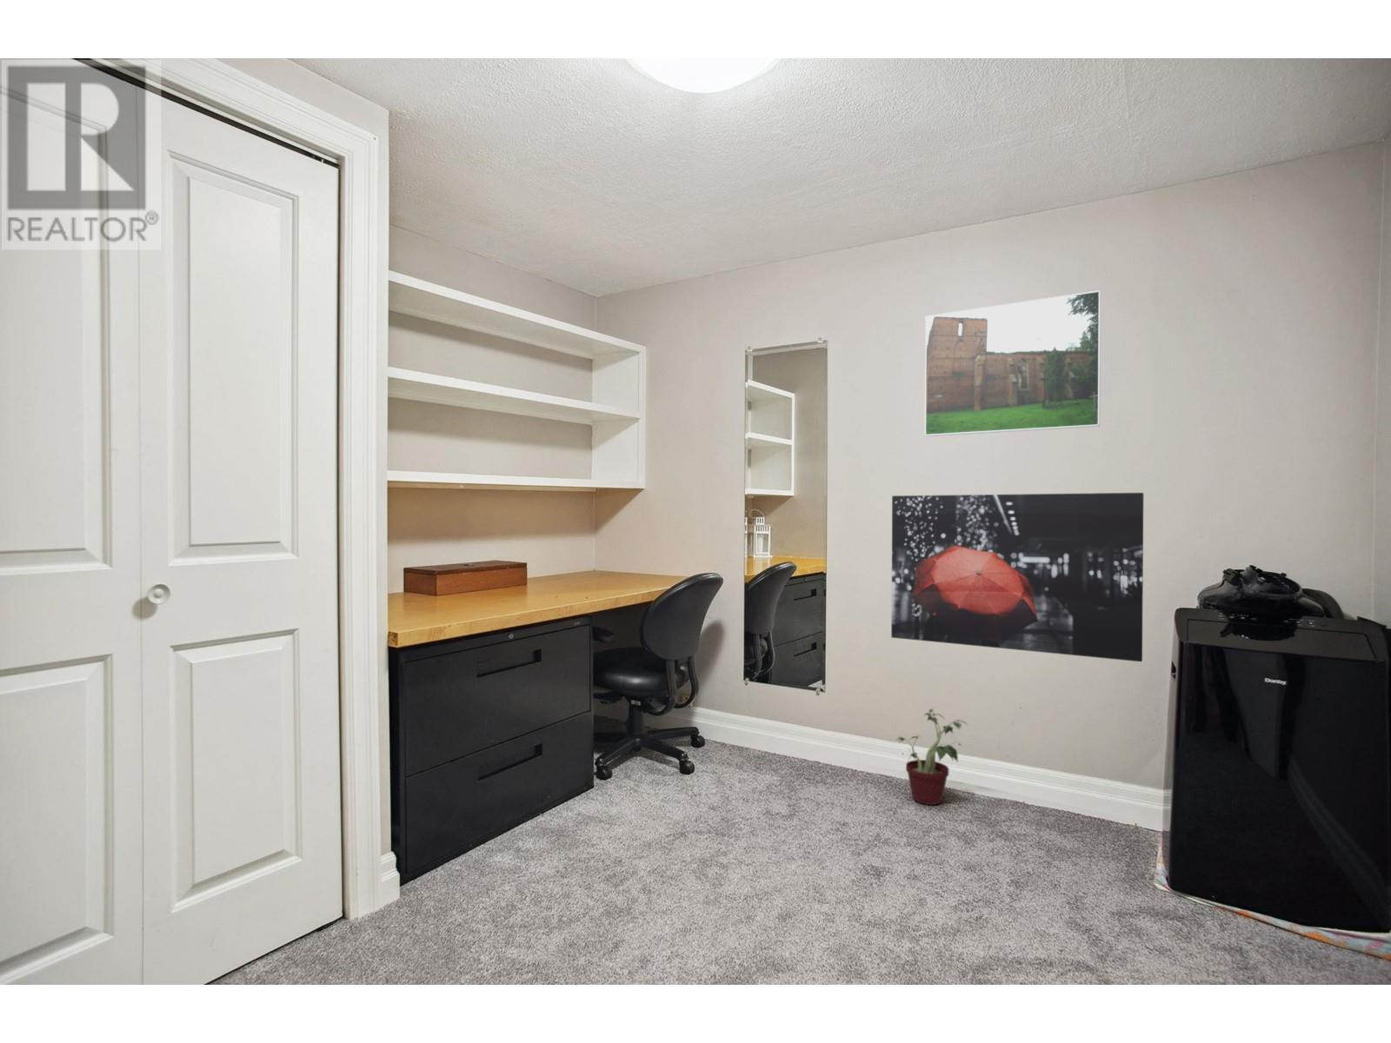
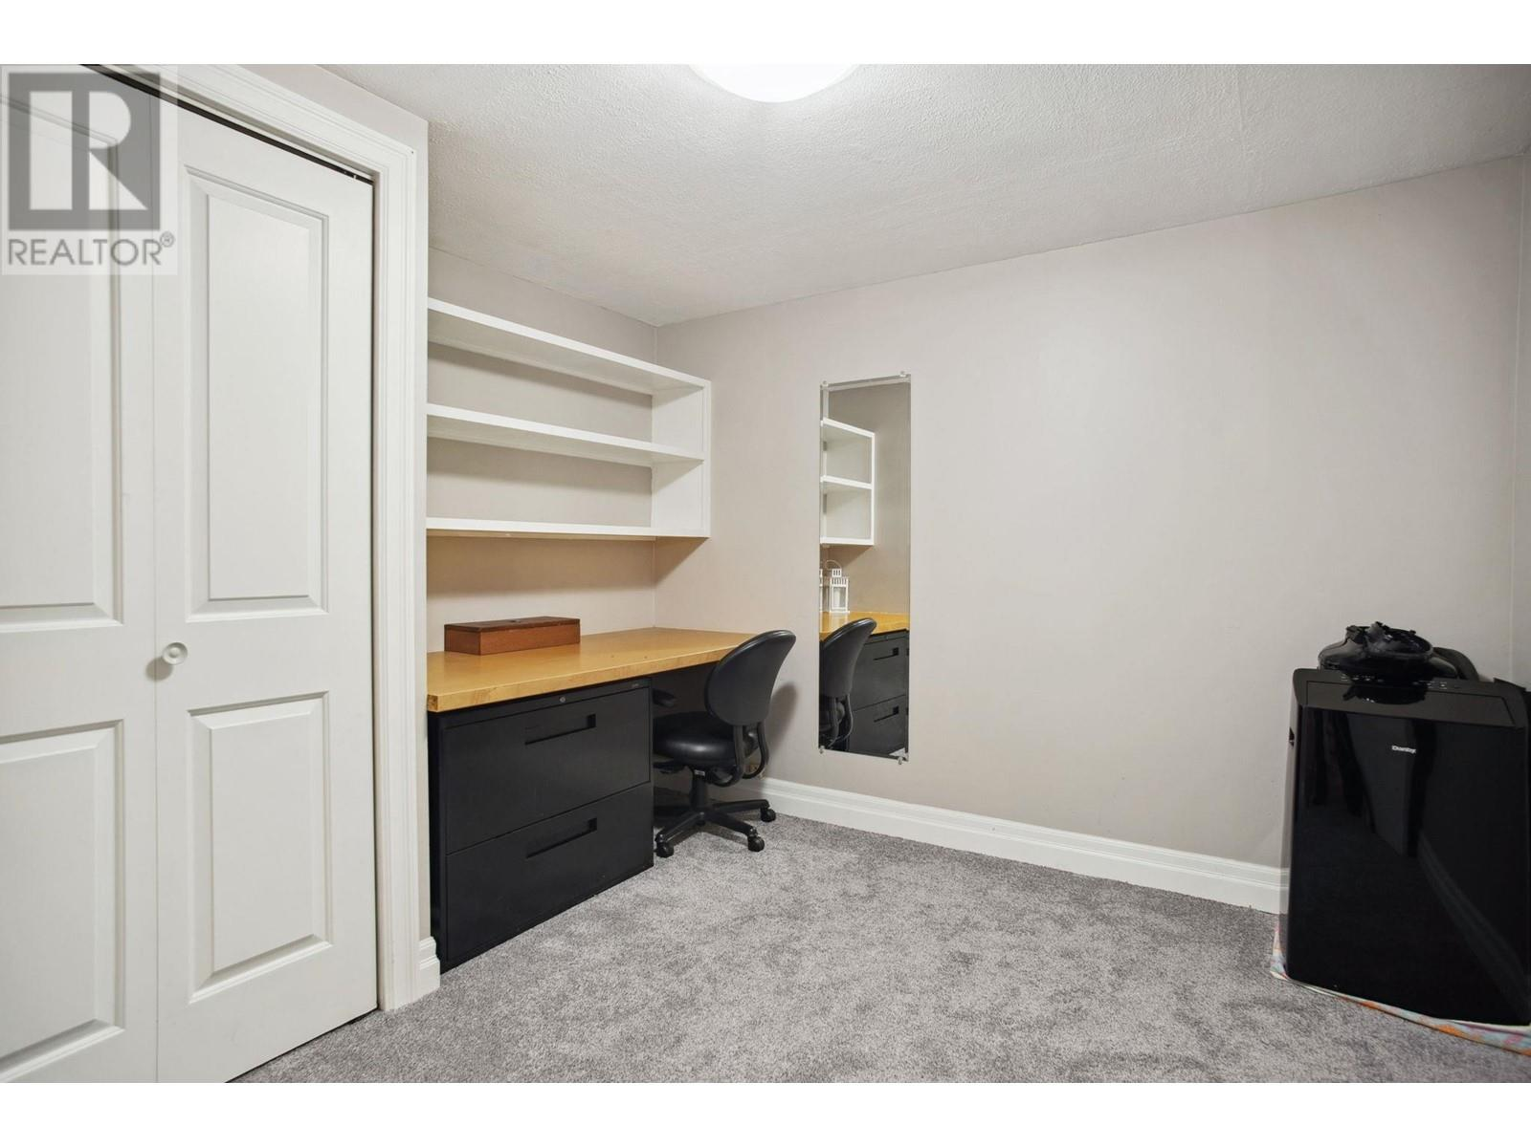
- wall art (1007, 571)
- potted plant (934, 750)
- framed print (1008, 368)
